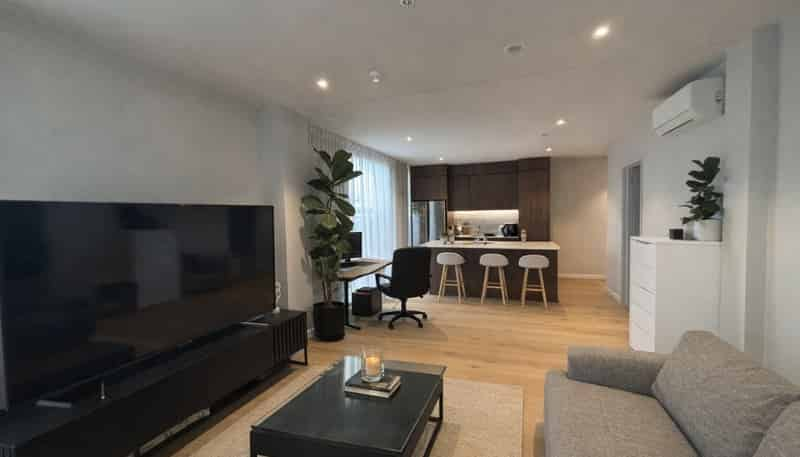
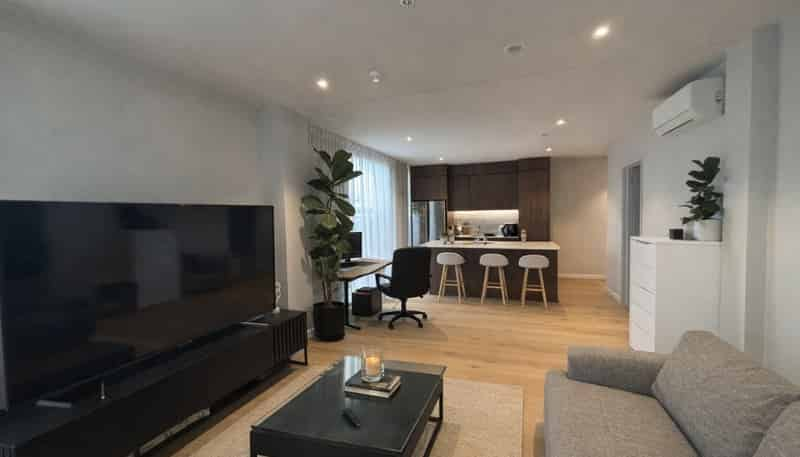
+ remote control (352, 416)
